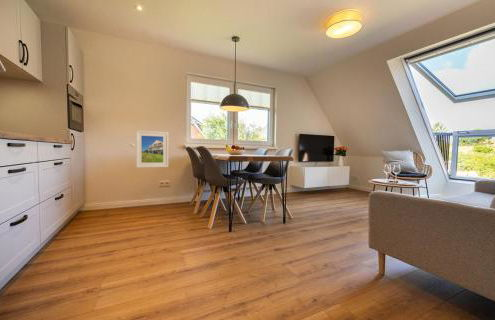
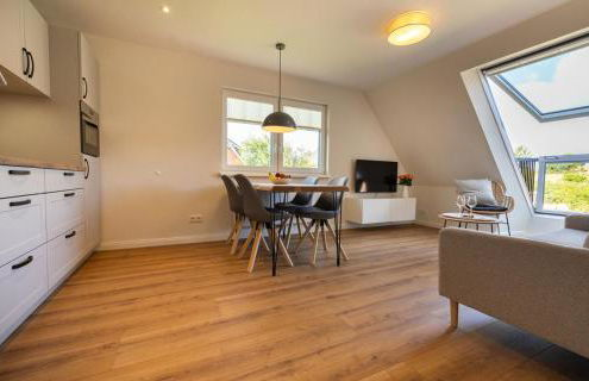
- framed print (152, 149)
